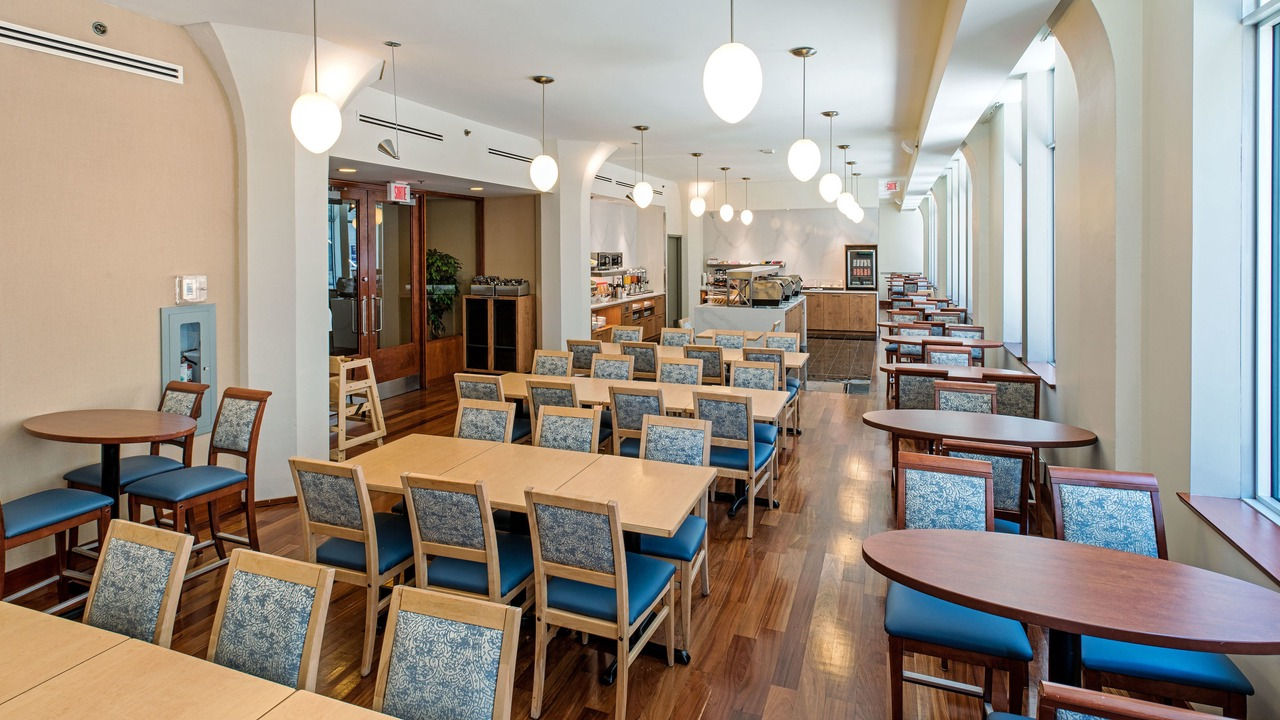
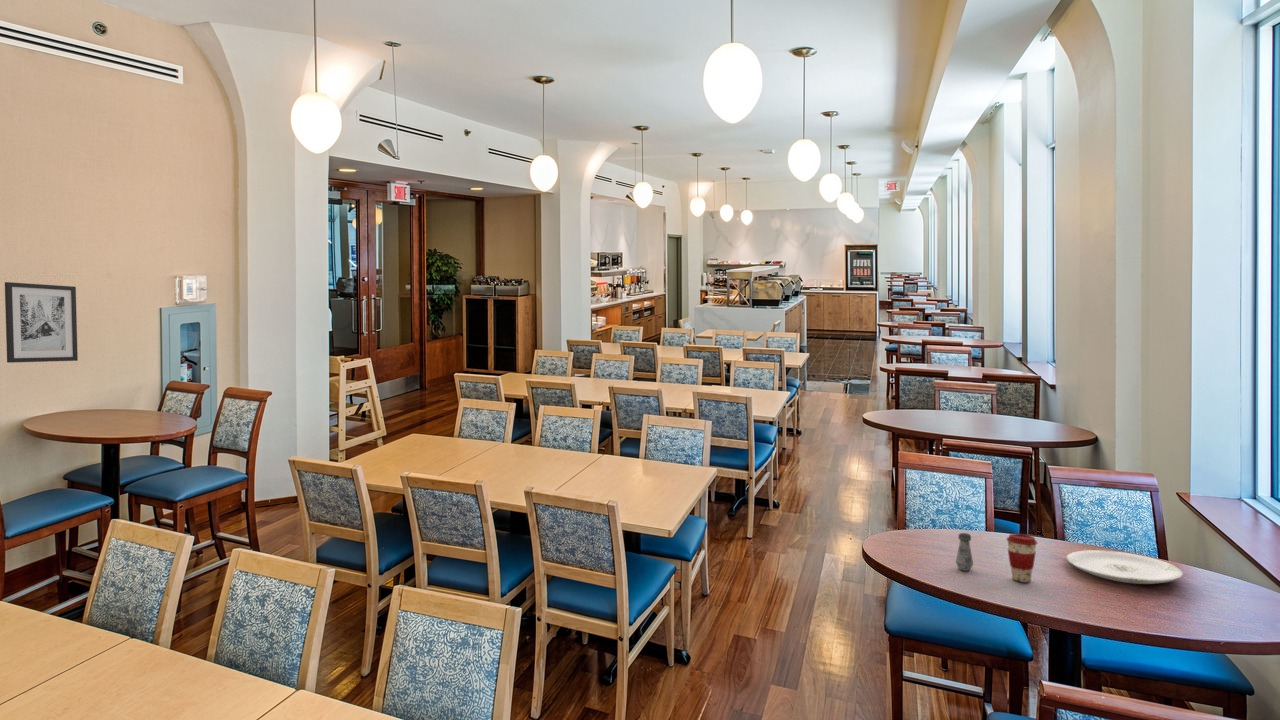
+ plate (1122, 568)
+ wall art (42, 323)
+ coffee cup (1021, 557)
+ salt shaker (964, 551)
